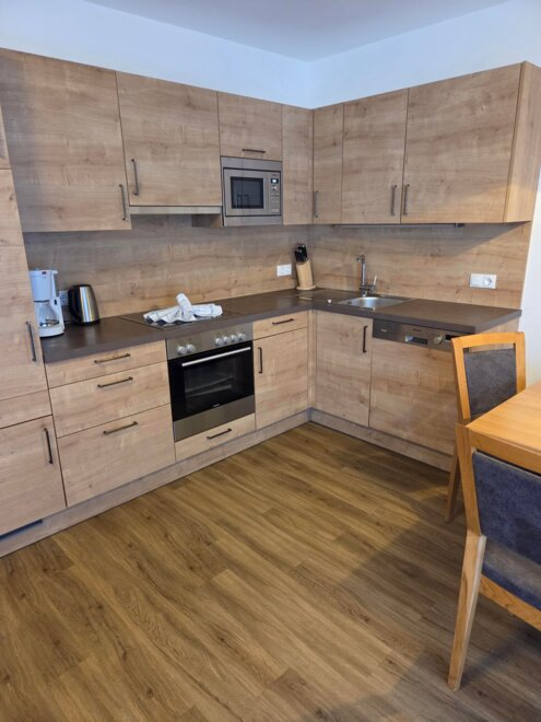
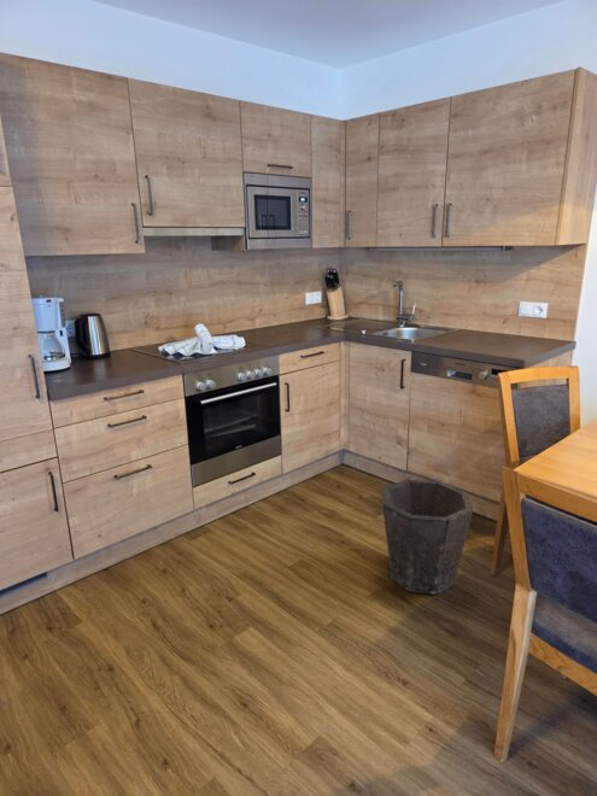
+ waste bin (423, 537)
